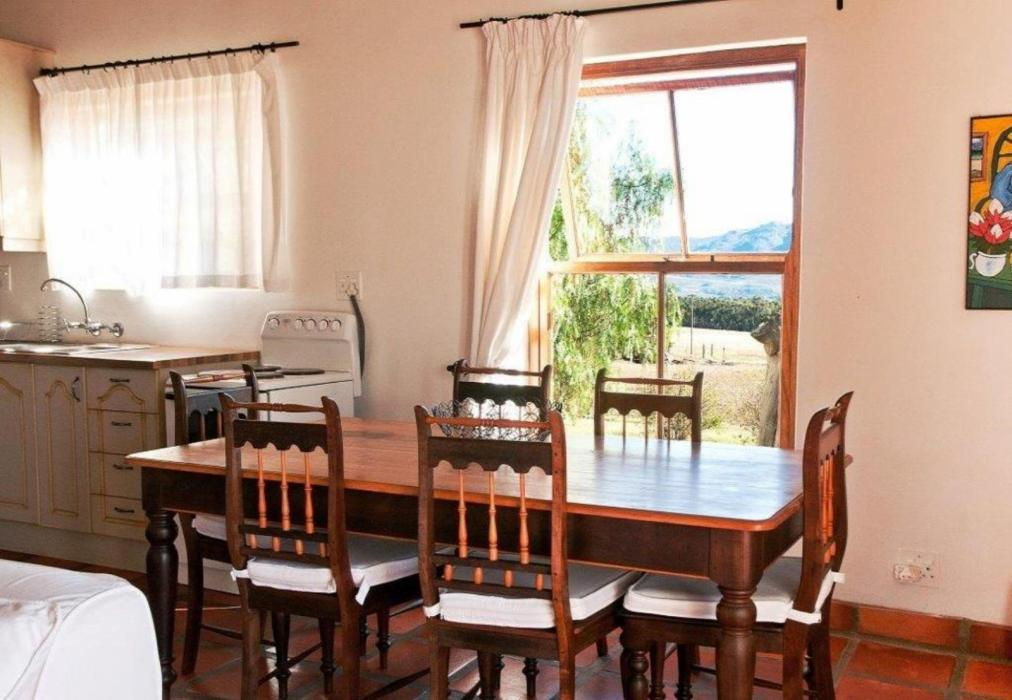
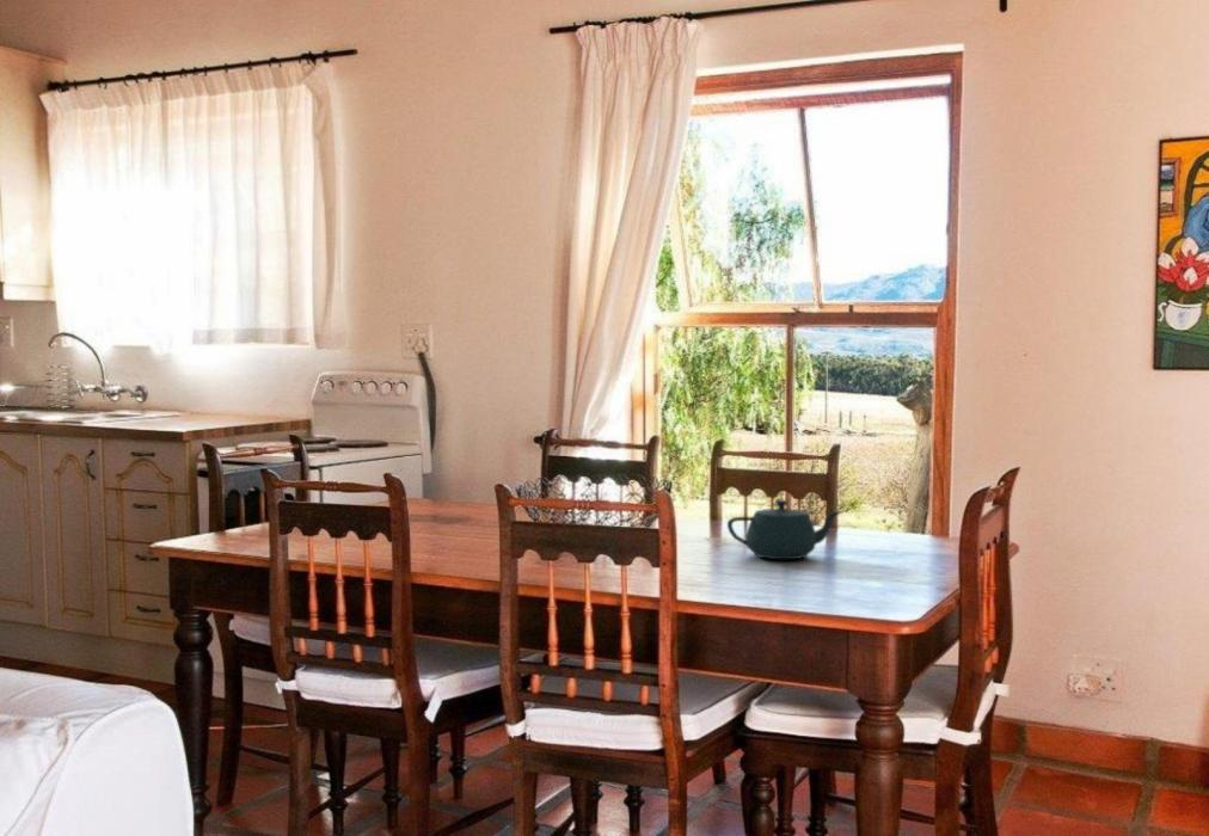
+ teapot (784, 528)
